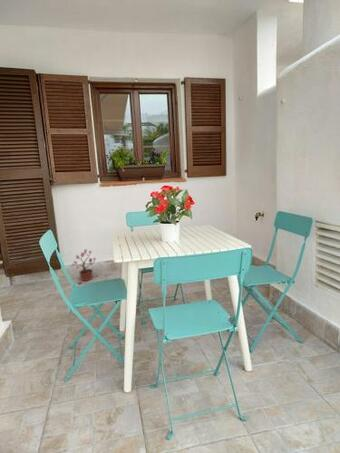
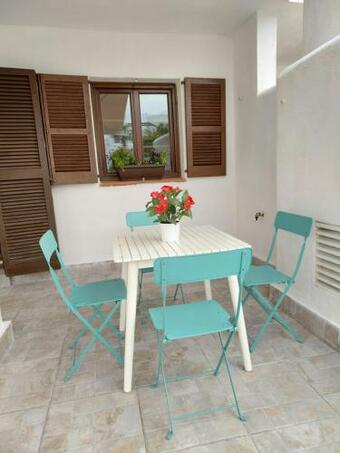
- potted plant (84, 264)
